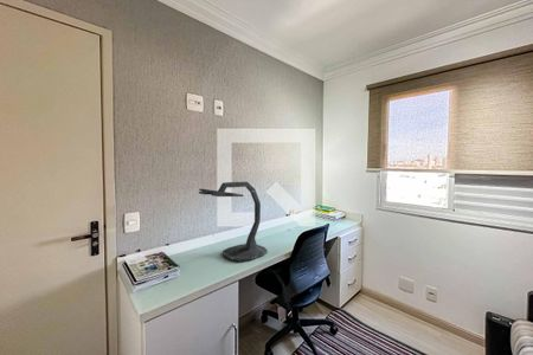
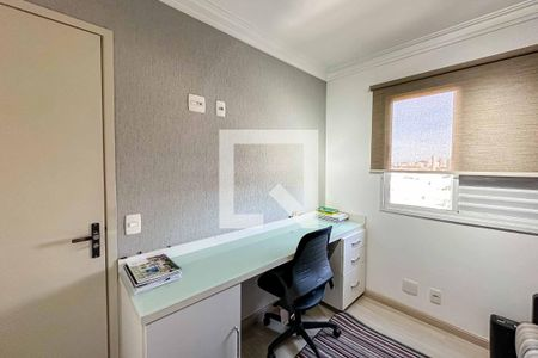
- desk lamp (251, 228)
